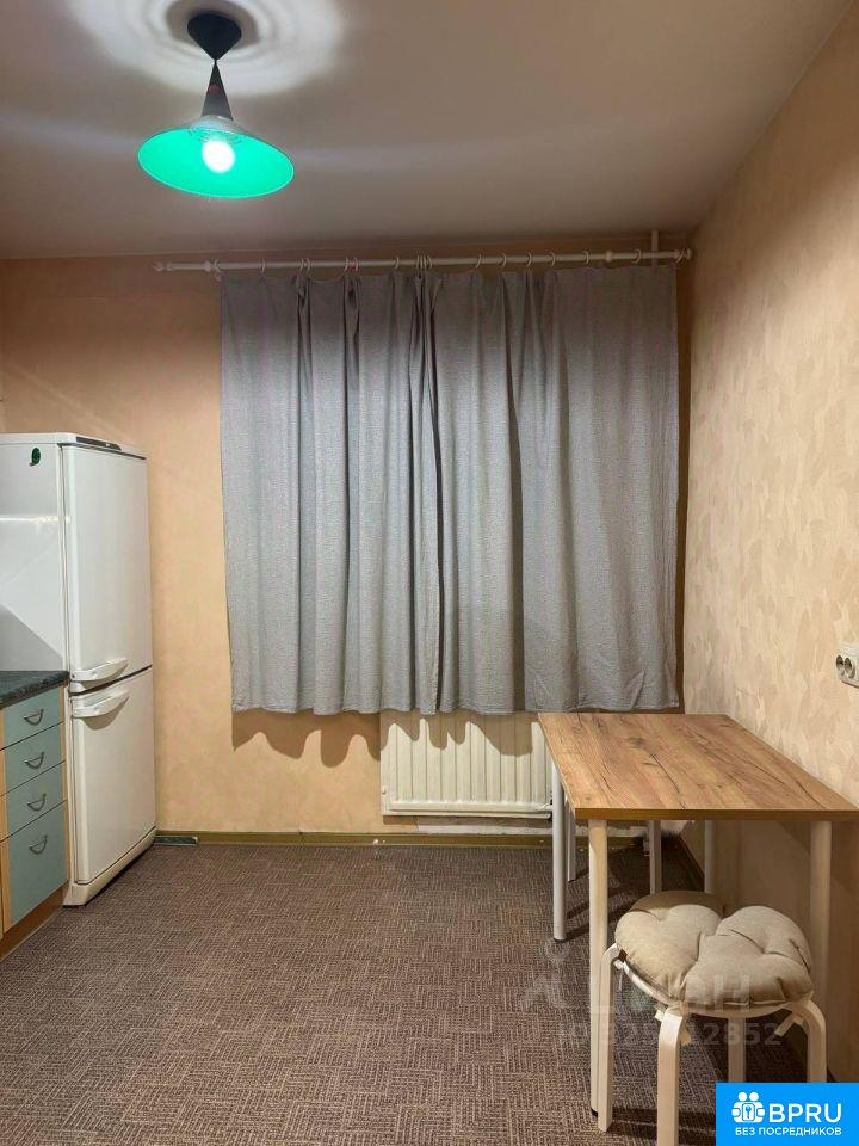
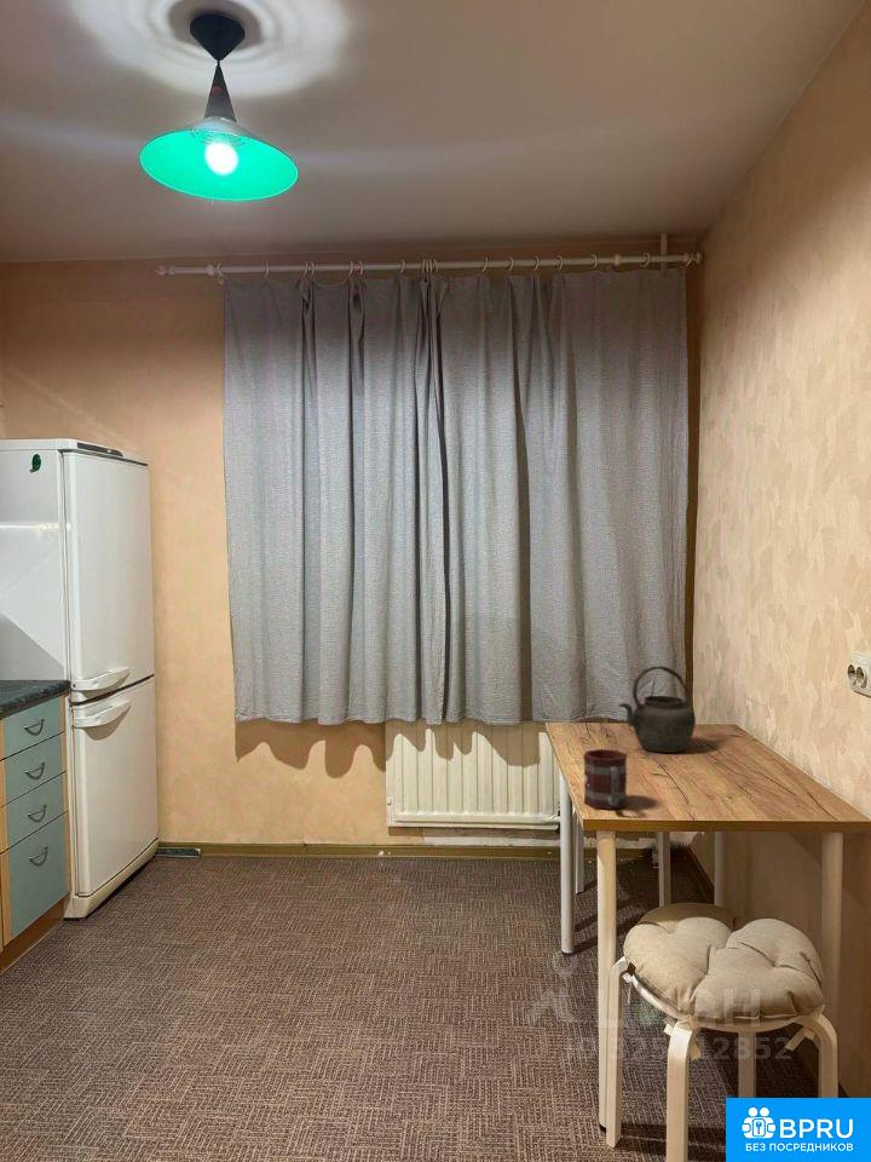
+ kettle (654, 708)
+ mug (607, 781)
